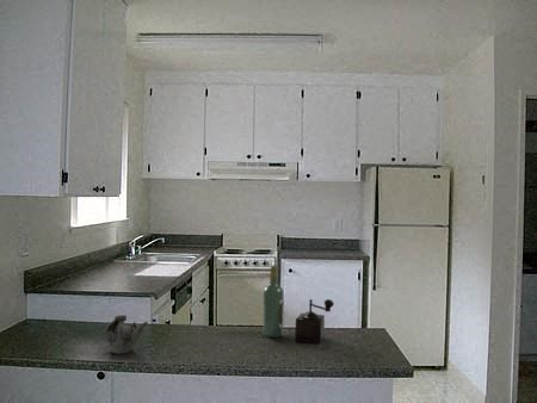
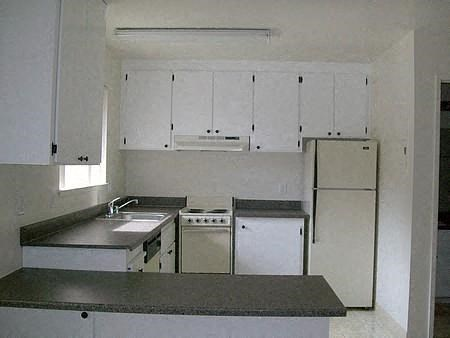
- teapot (128, 334)
- wine bottle (273, 299)
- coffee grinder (315, 318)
